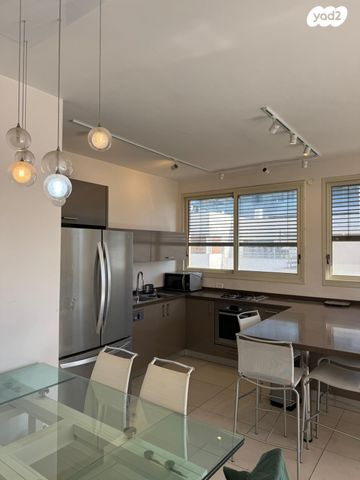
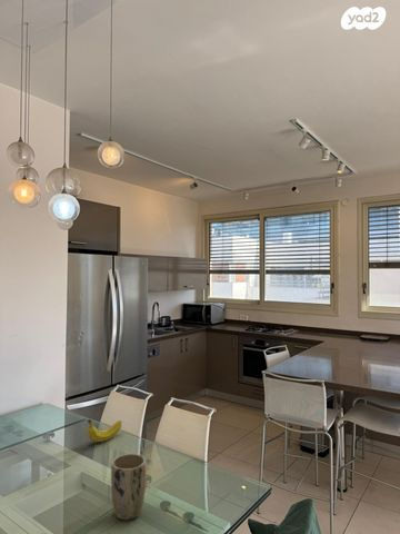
+ plant pot (128, 486)
+ fruit (106, 429)
